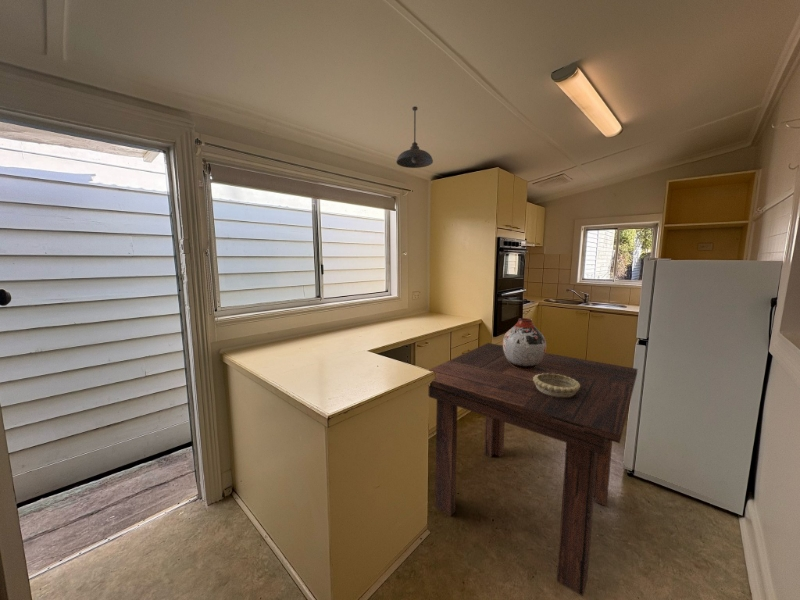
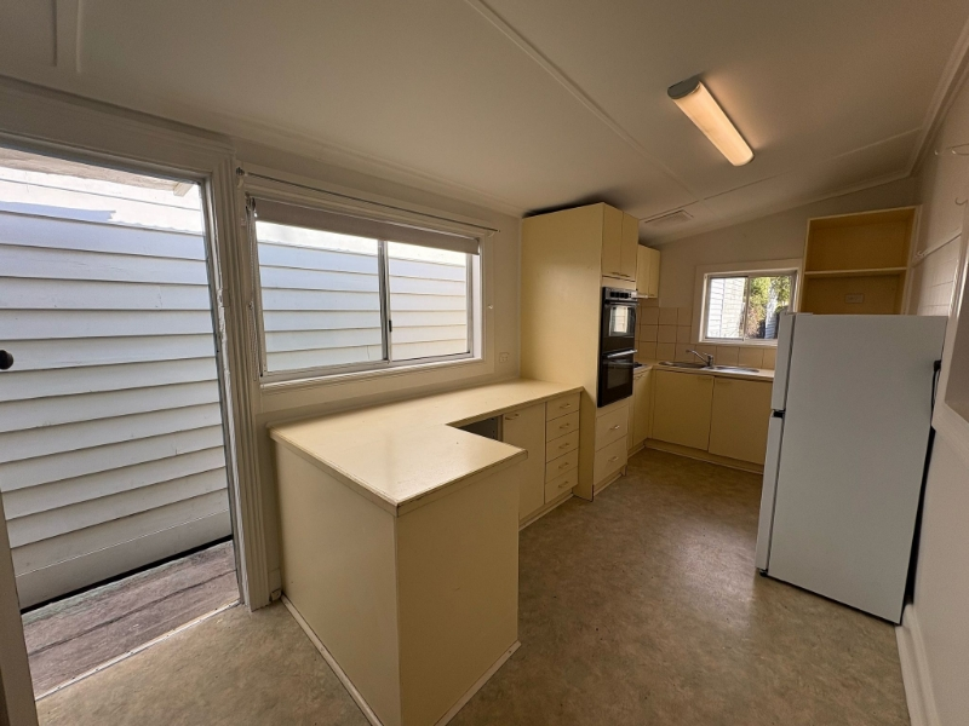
- decorative bowl (555, 384)
- dining table (530, 430)
- vase (524, 342)
- pendant light (414, 135)
